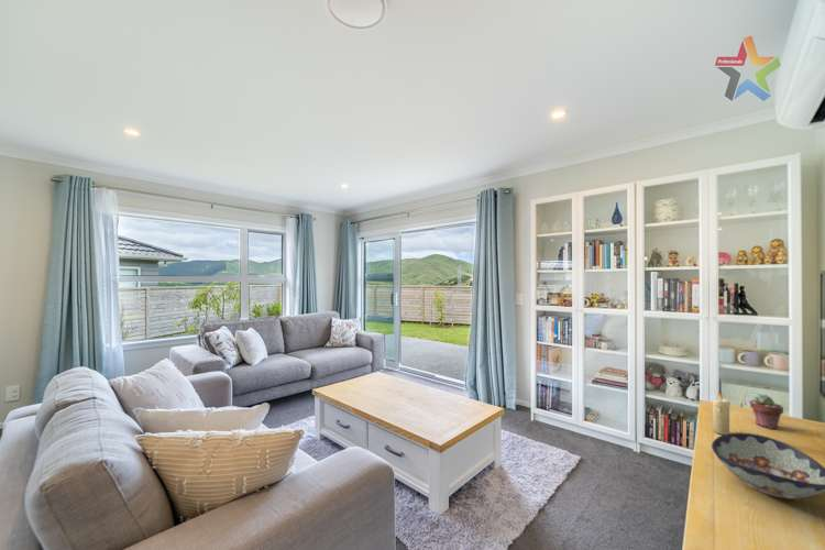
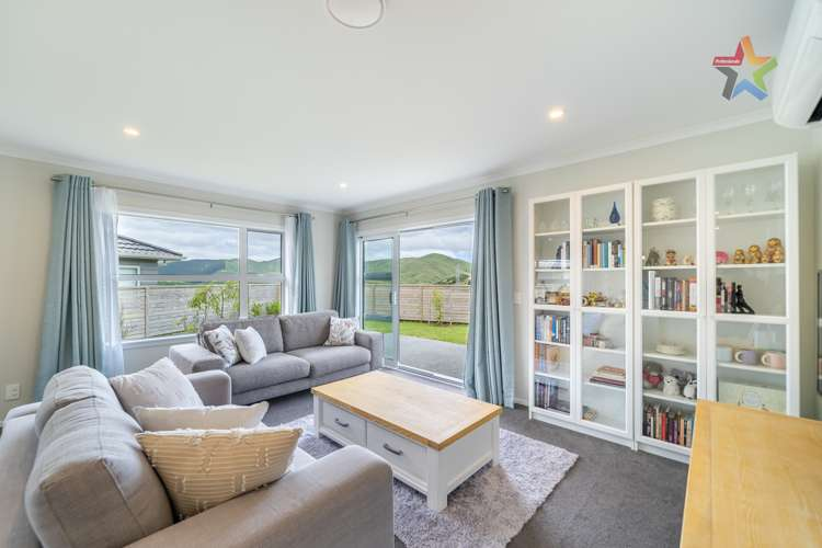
- potted succulent (766, 409)
- candle (721, 411)
- decorative bowl (767, 469)
